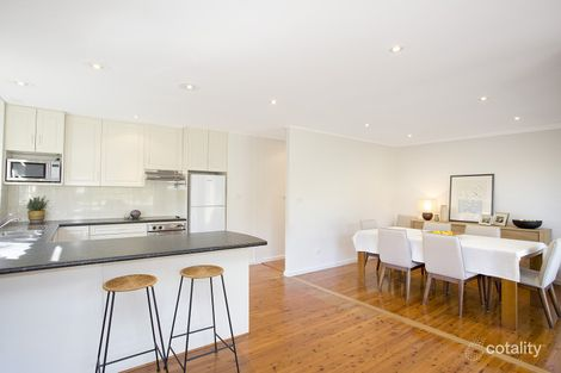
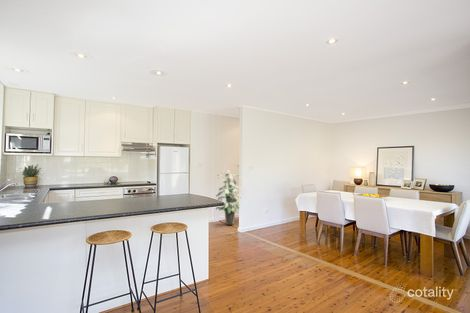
+ indoor plant (228, 197)
